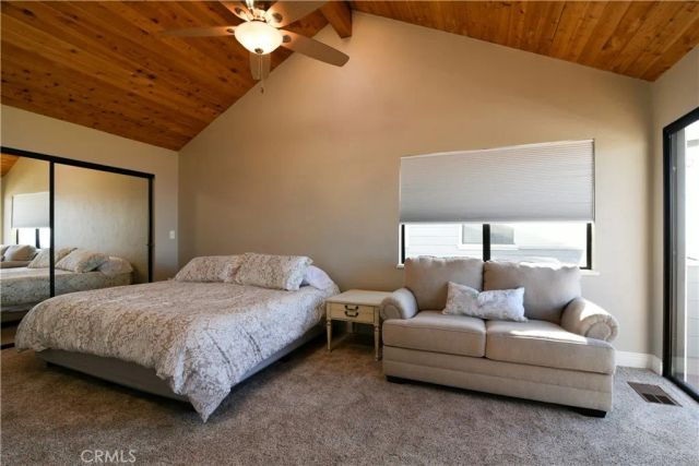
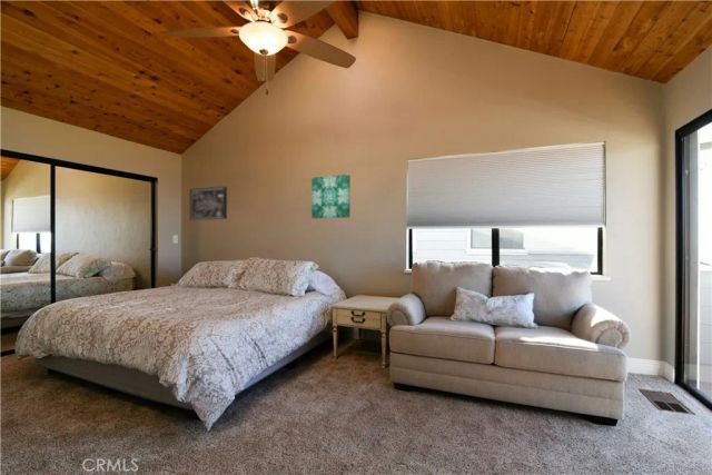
+ wall art (208, 204)
+ wall art (330, 197)
